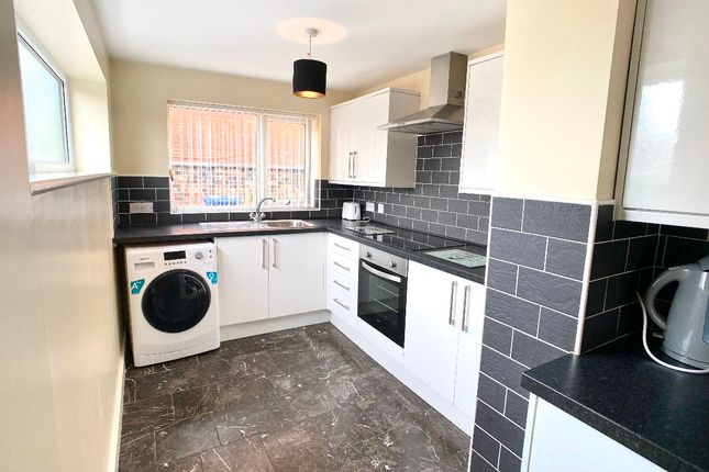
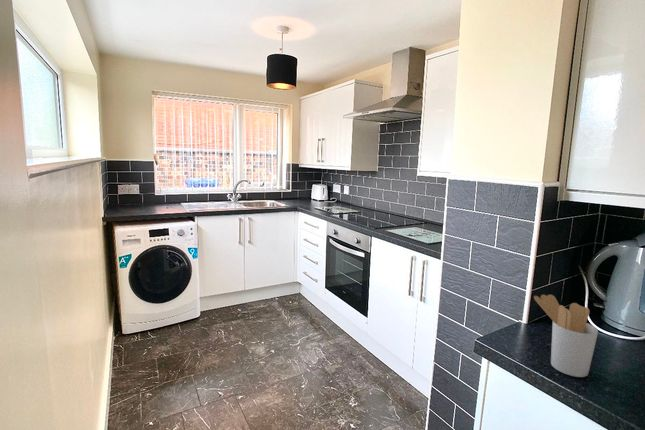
+ utensil holder (562, 332)
